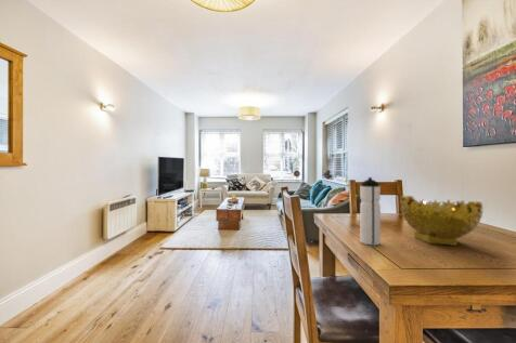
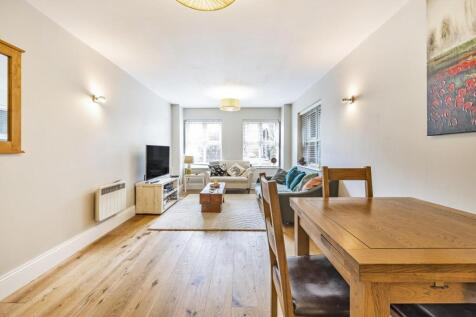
- decorative bowl (438, 219)
- water bottle (370, 210)
